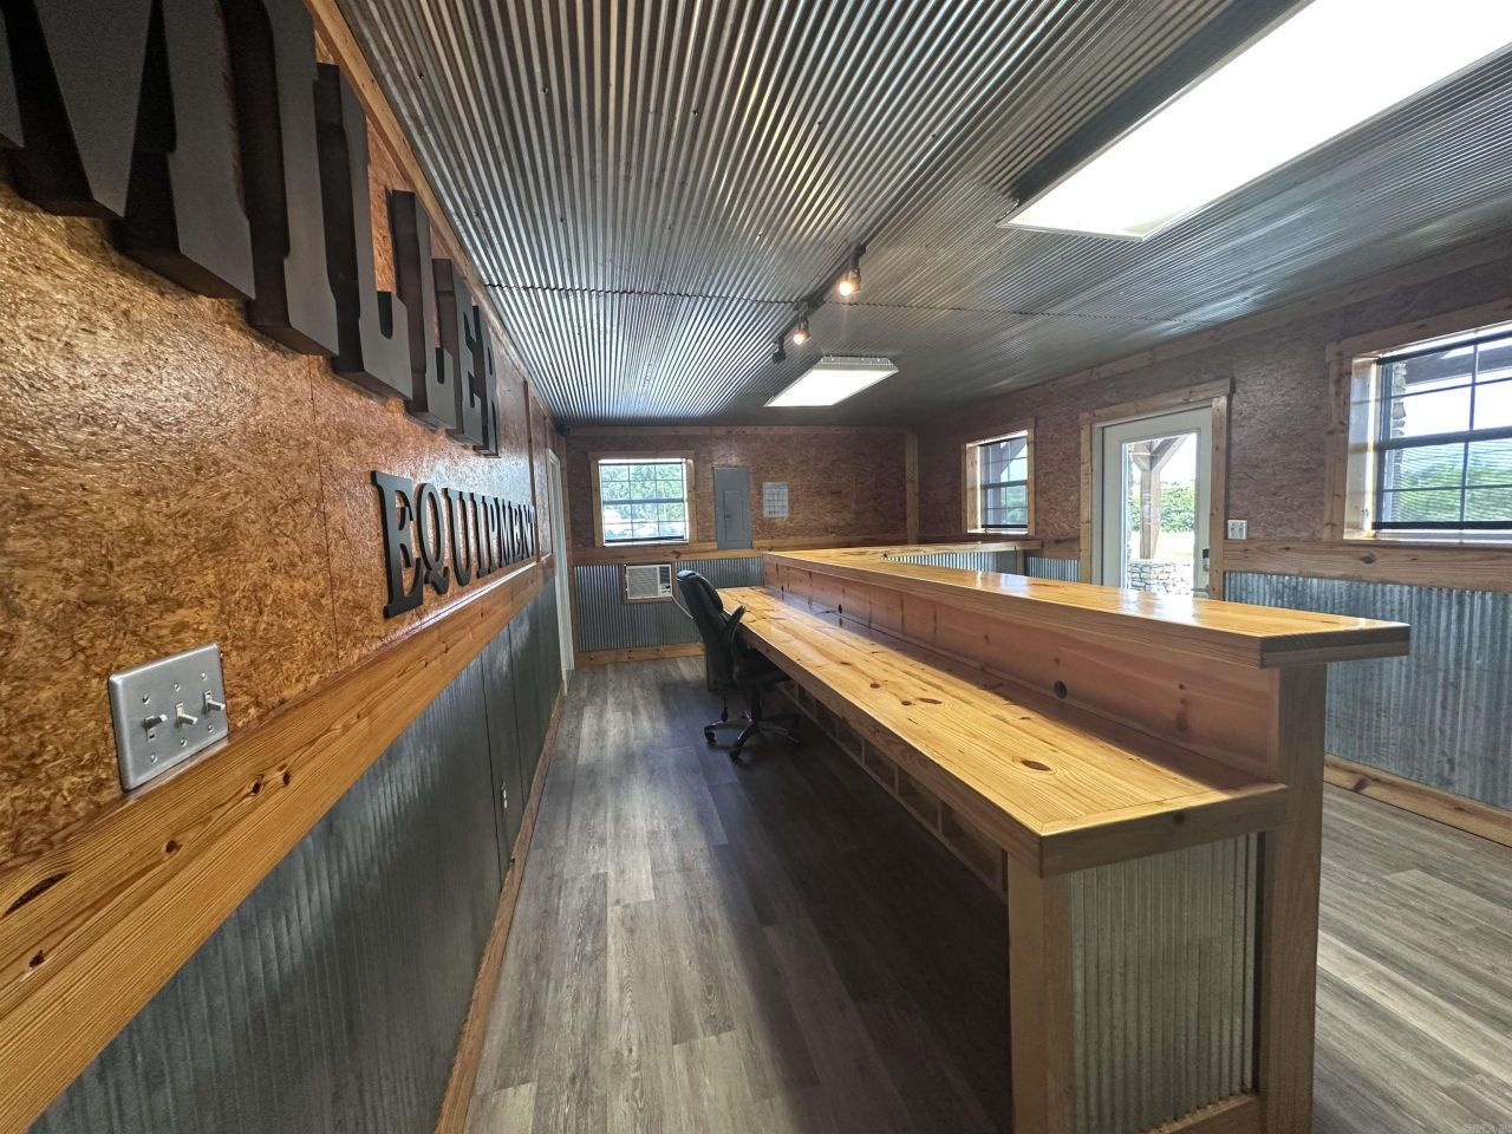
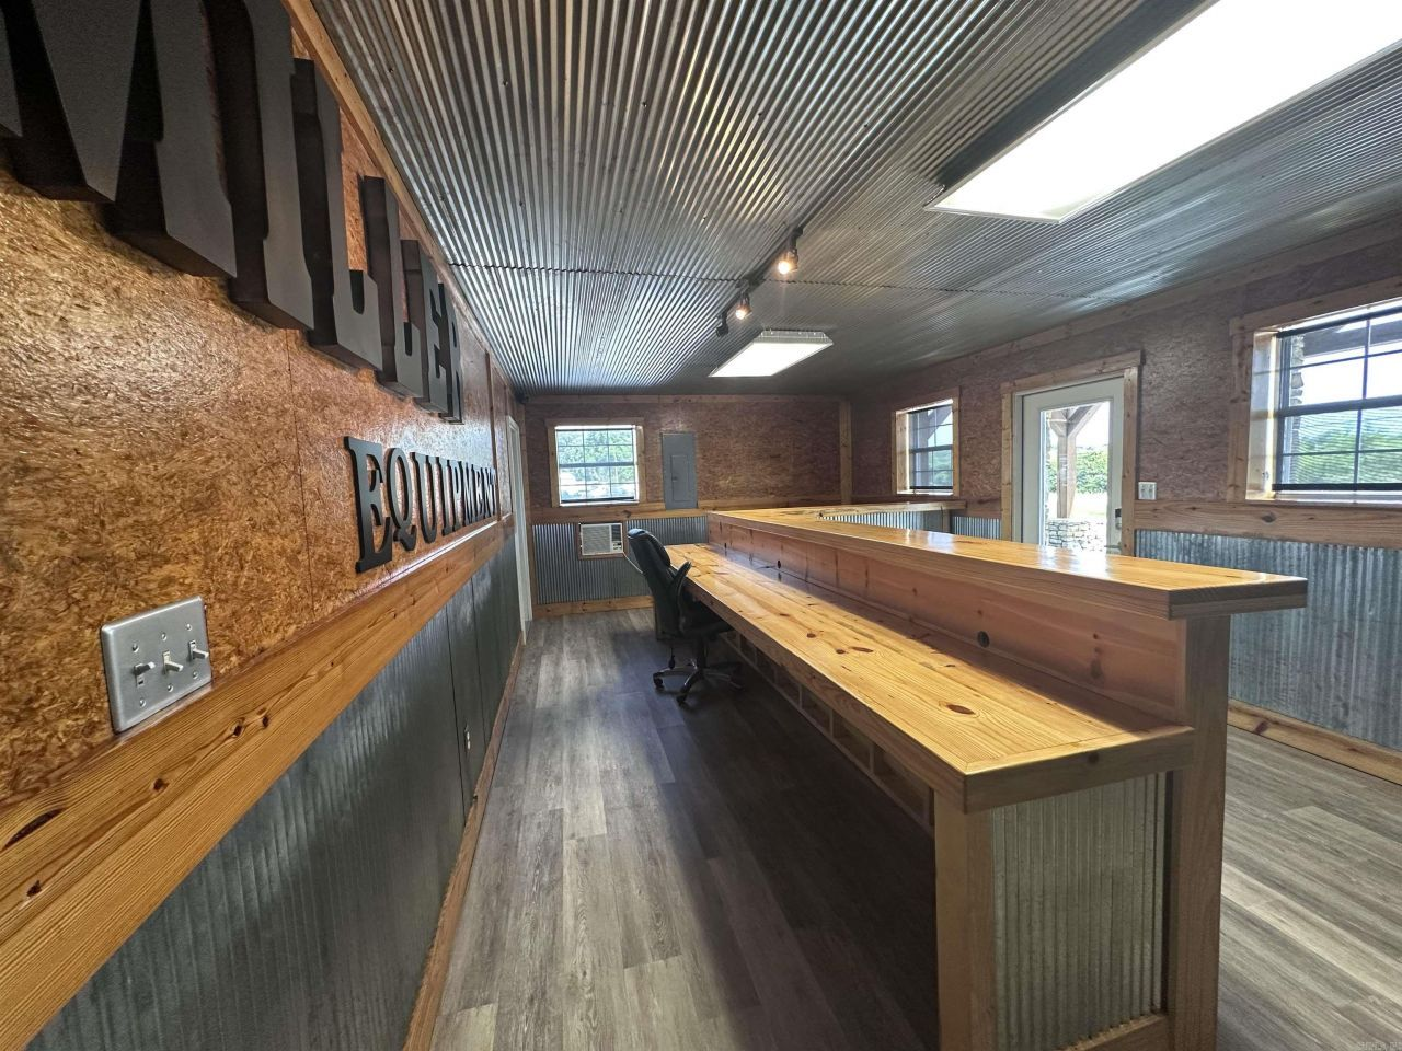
- calendar (775, 494)
